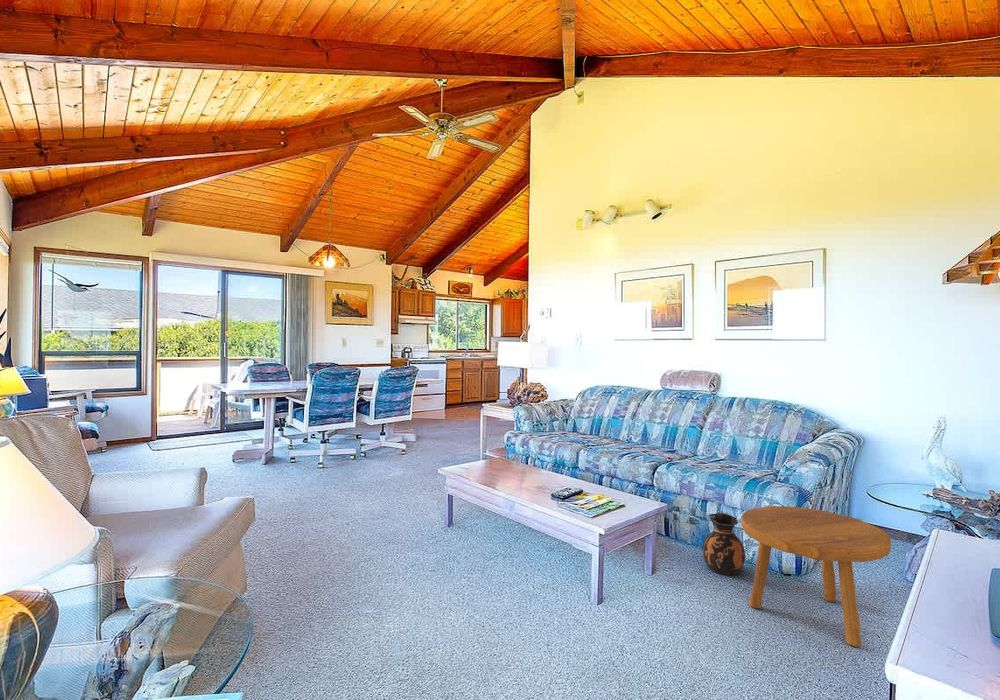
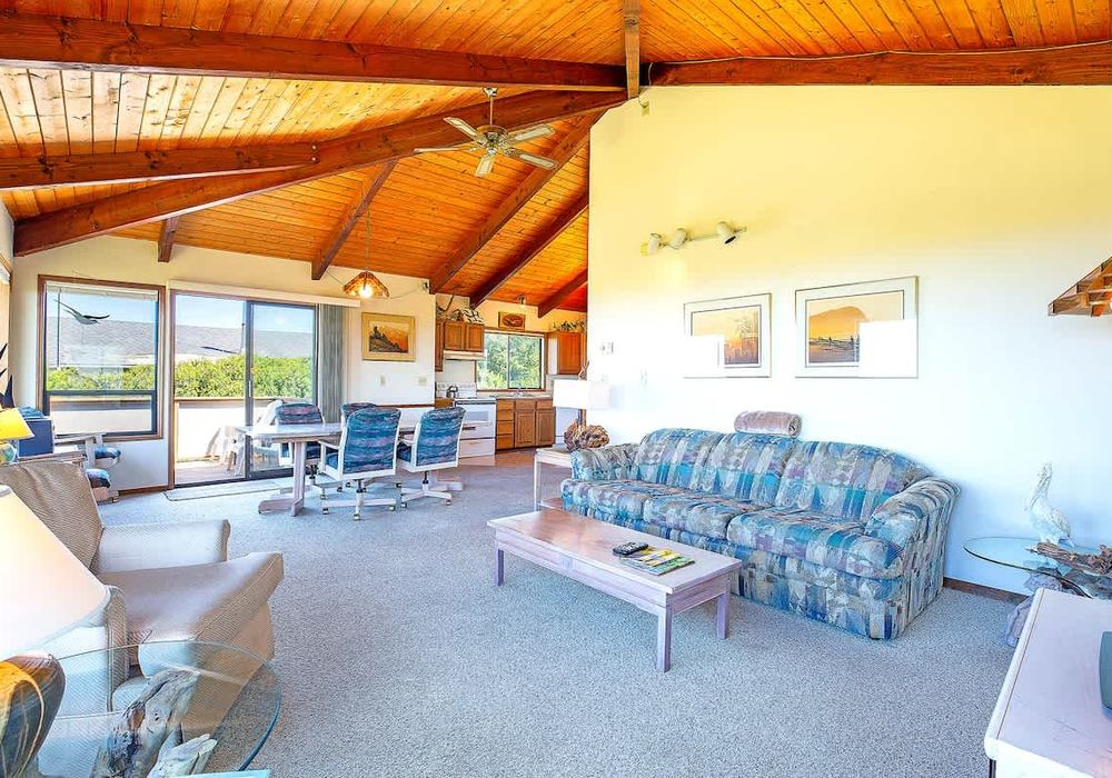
- footstool (822, 569)
- ceramic jug (723, 542)
